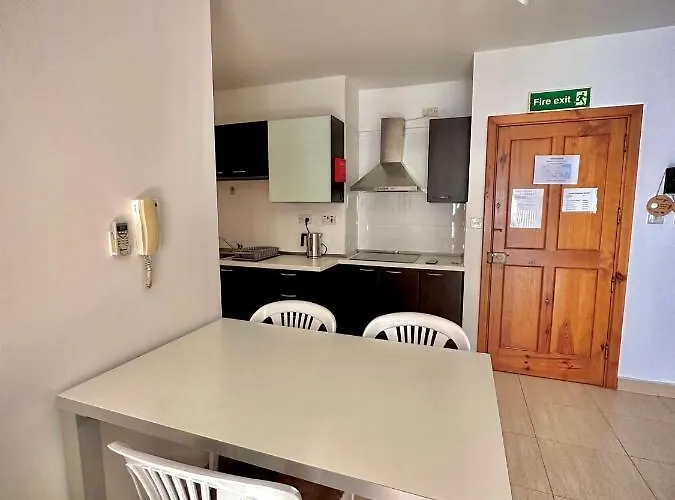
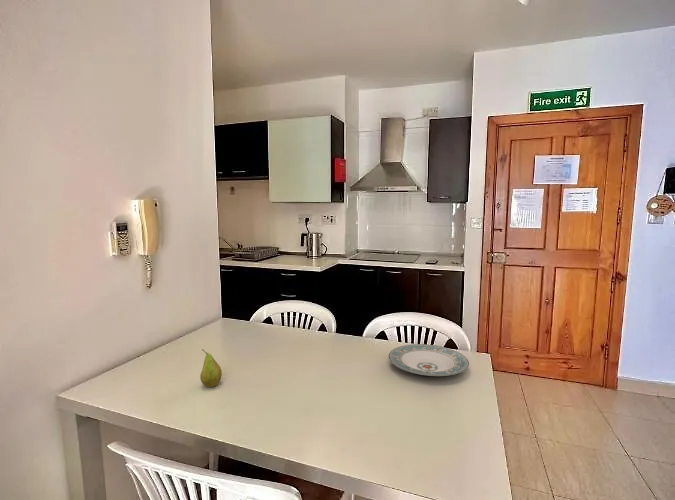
+ fruit (210, 367)
+ plate (427, 362)
